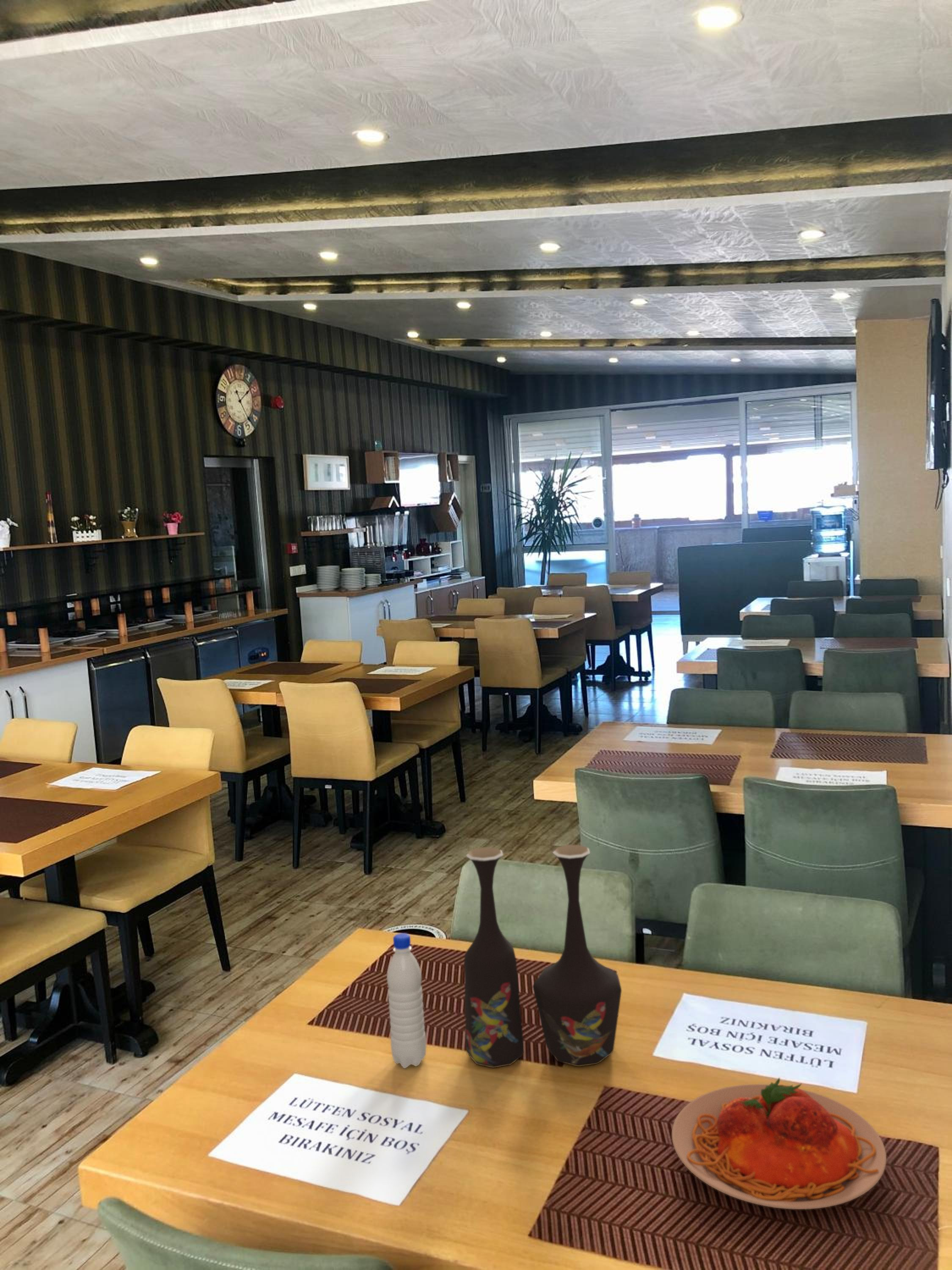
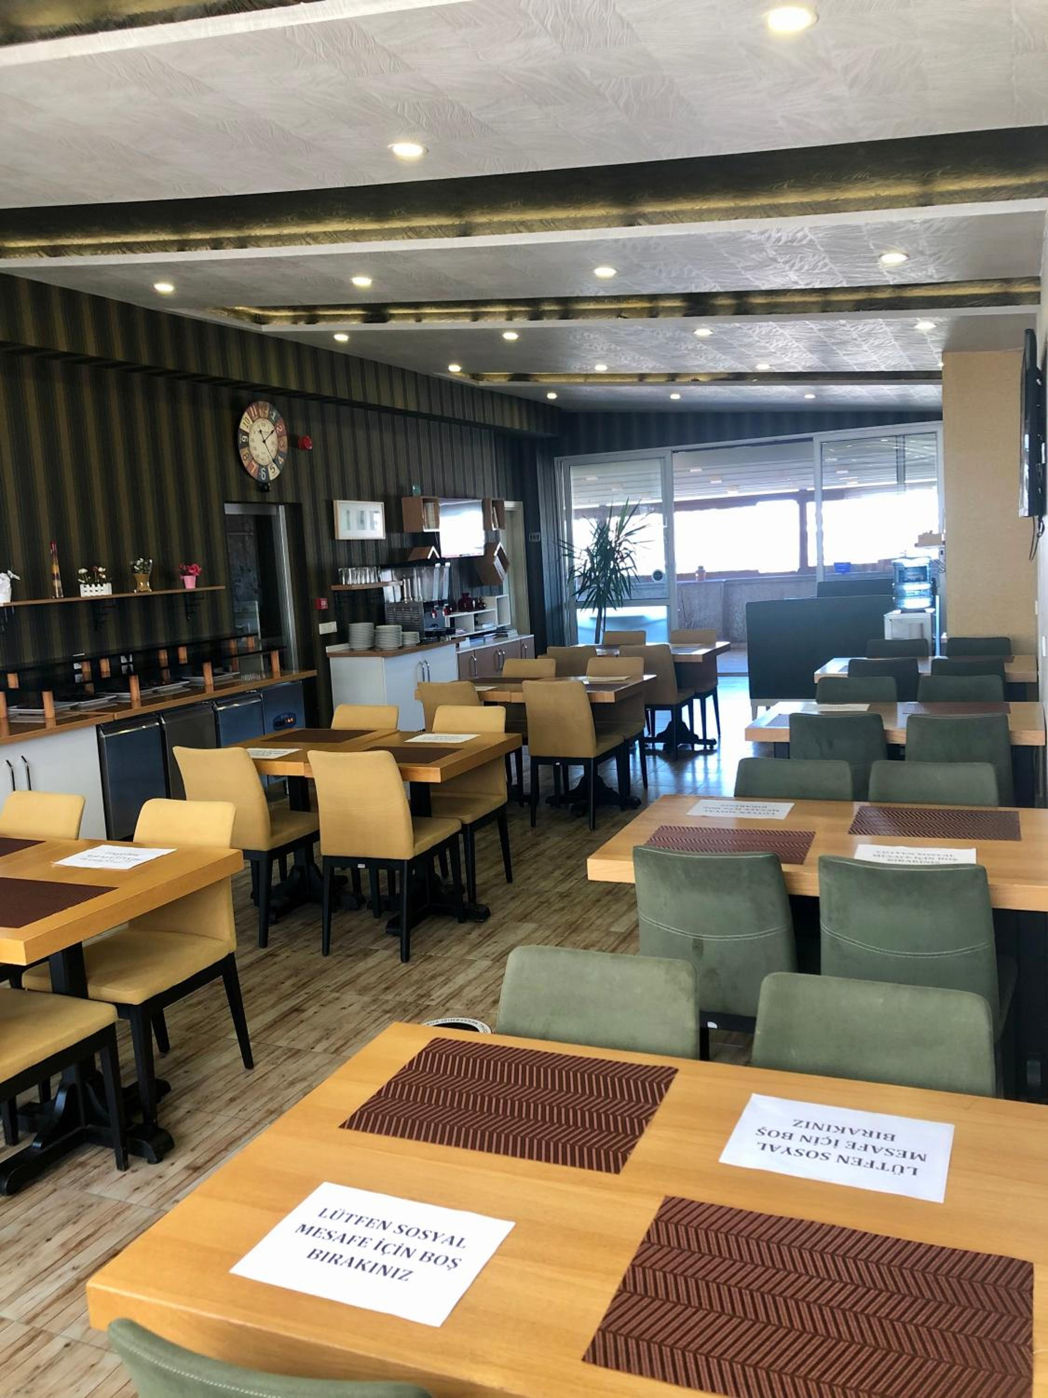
- plate (776, 1129)
- water bottle (405, 999)
- vase (546, 967)
